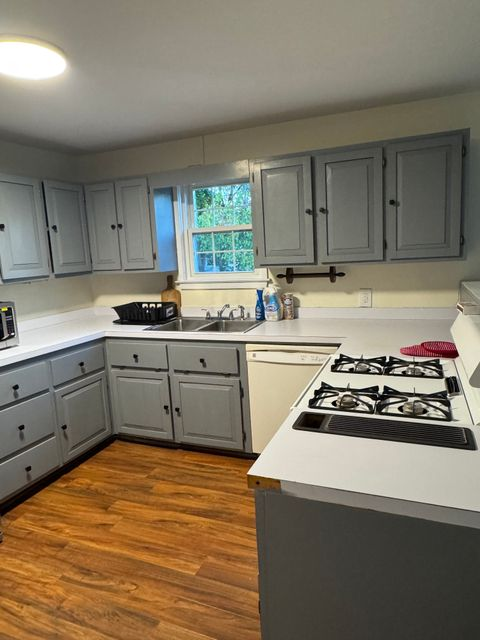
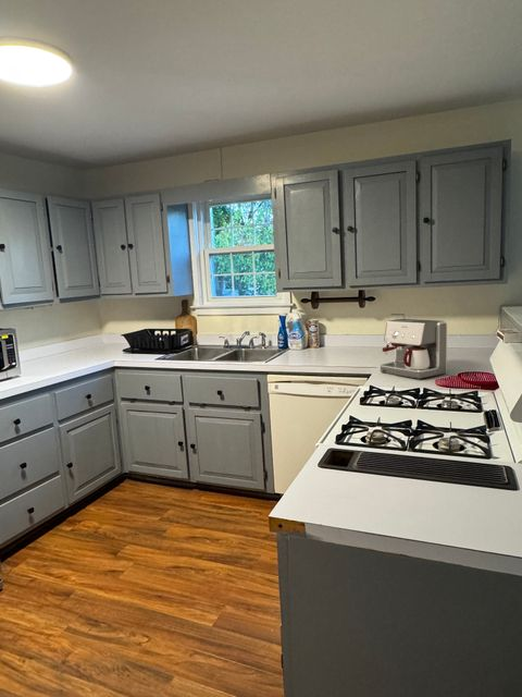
+ coffee maker (412, 346)
